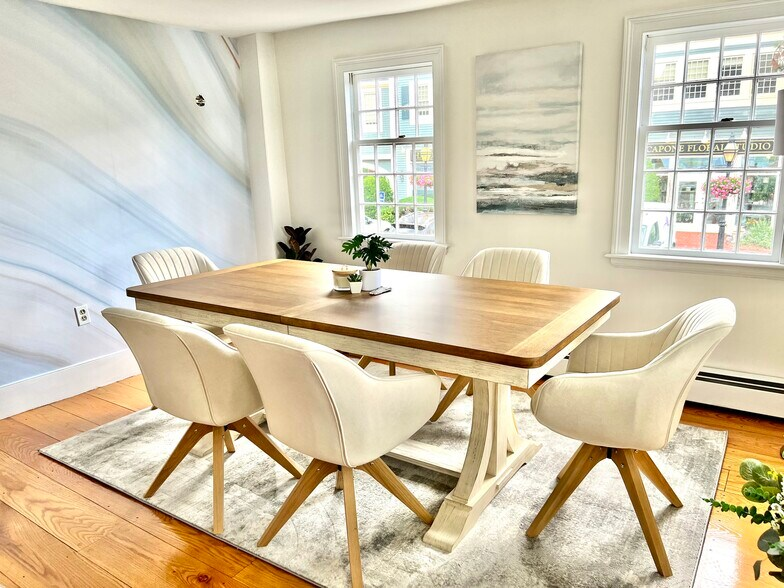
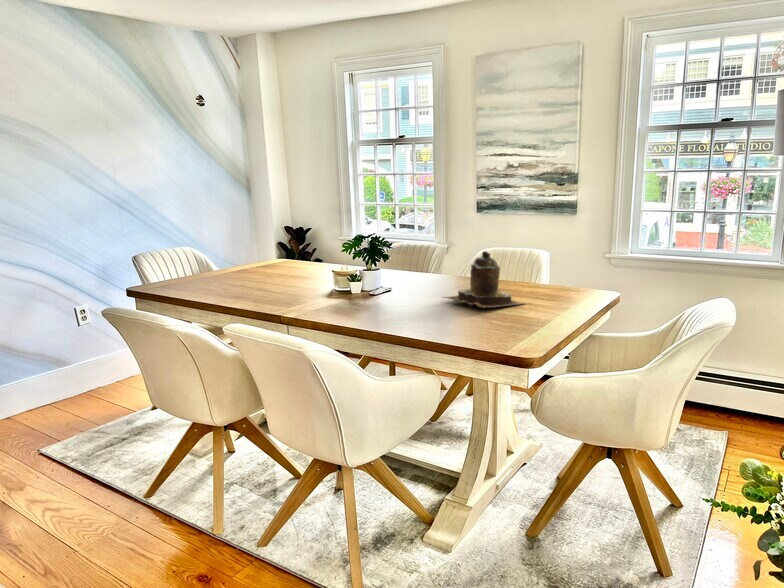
+ teapot (483, 277)
